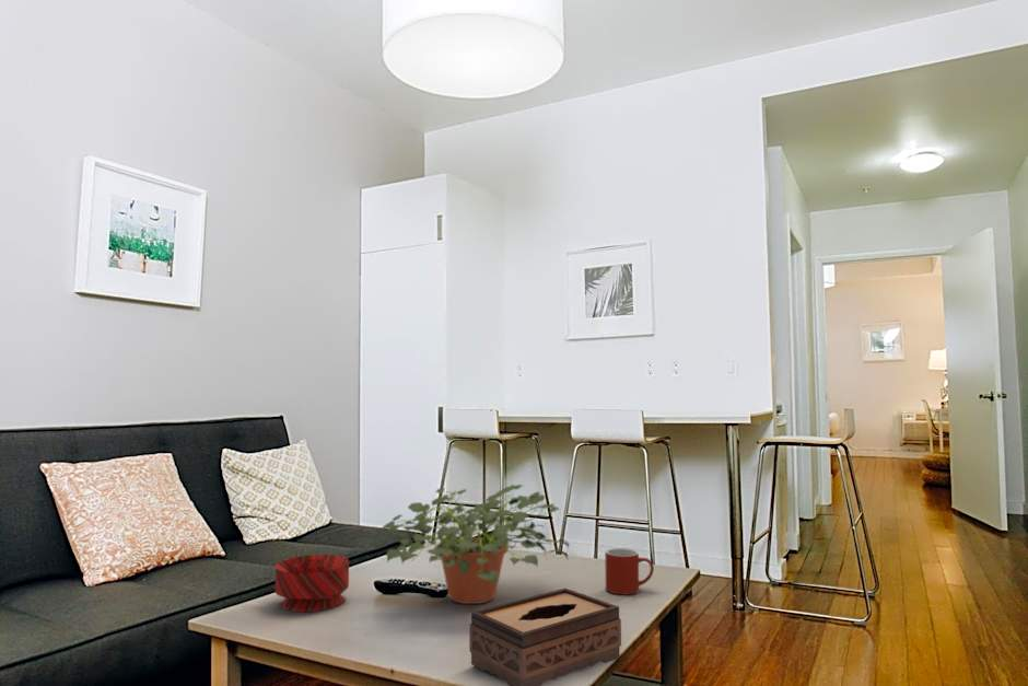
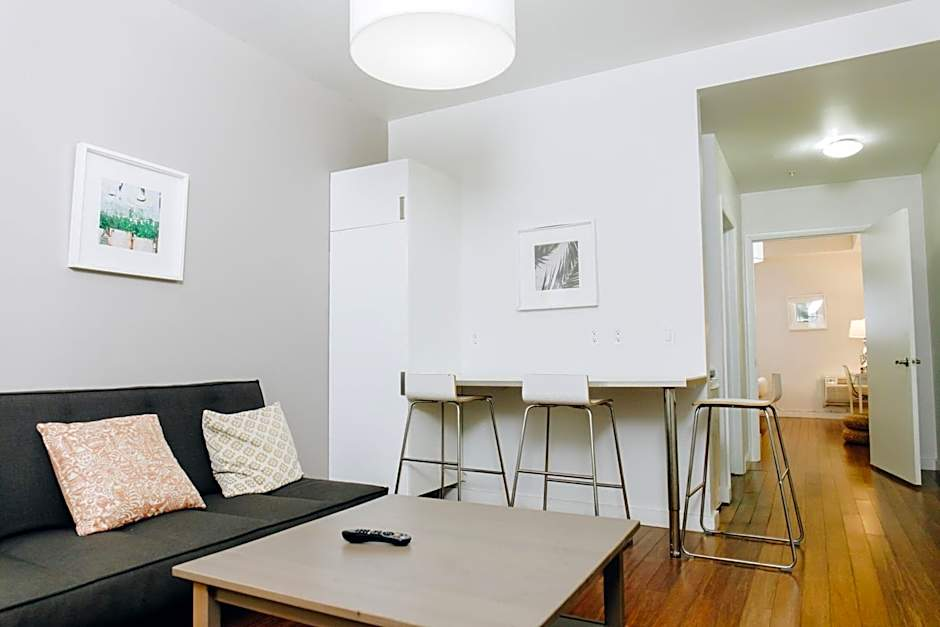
- potted plant (479, 547)
- mug (629, 570)
- tissue box (546, 635)
- bowl (312, 582)
